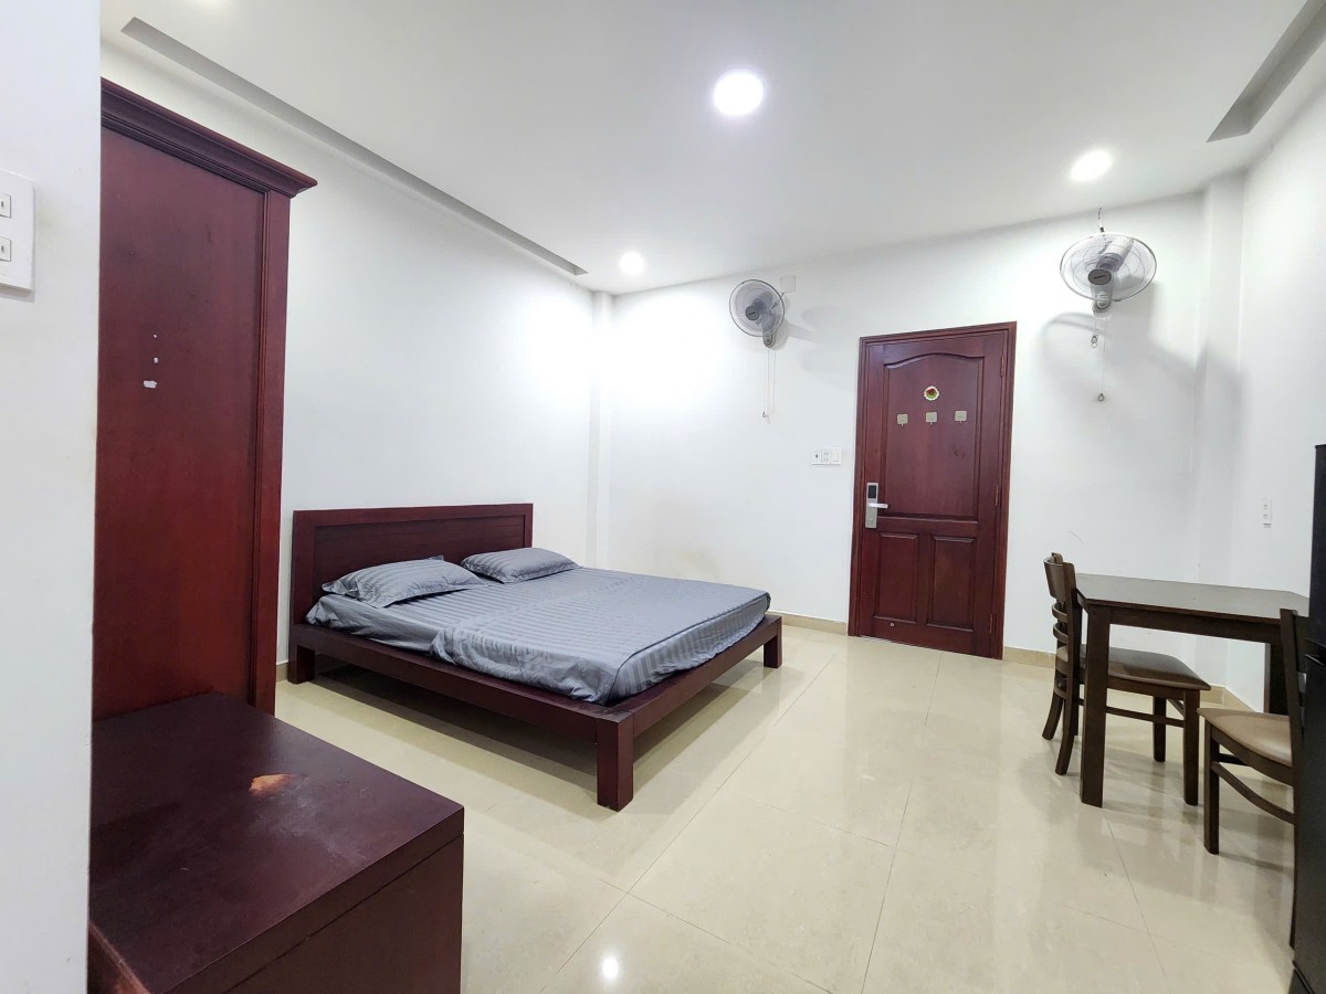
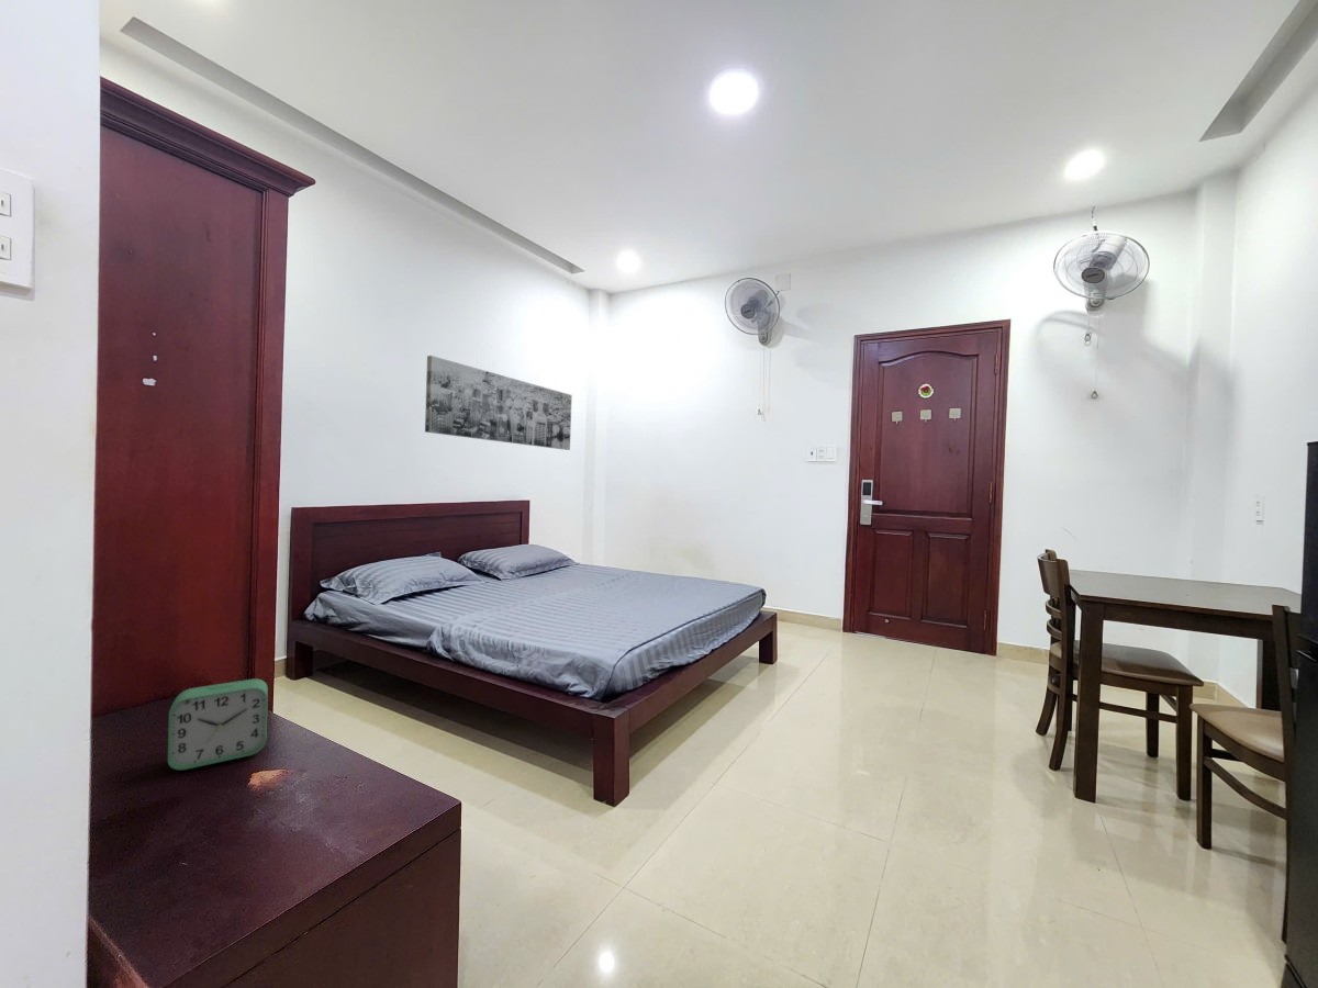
+ wall art (510, 411)
+ alarm clock (221, 721)
